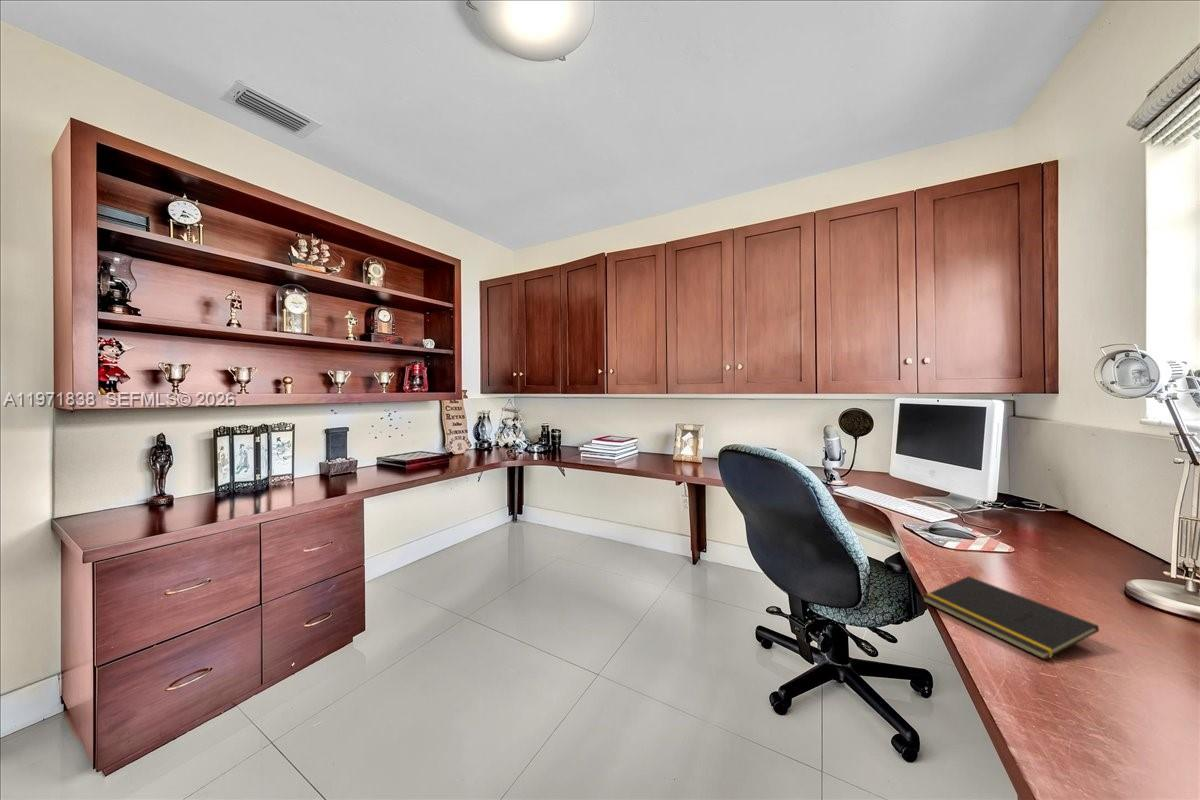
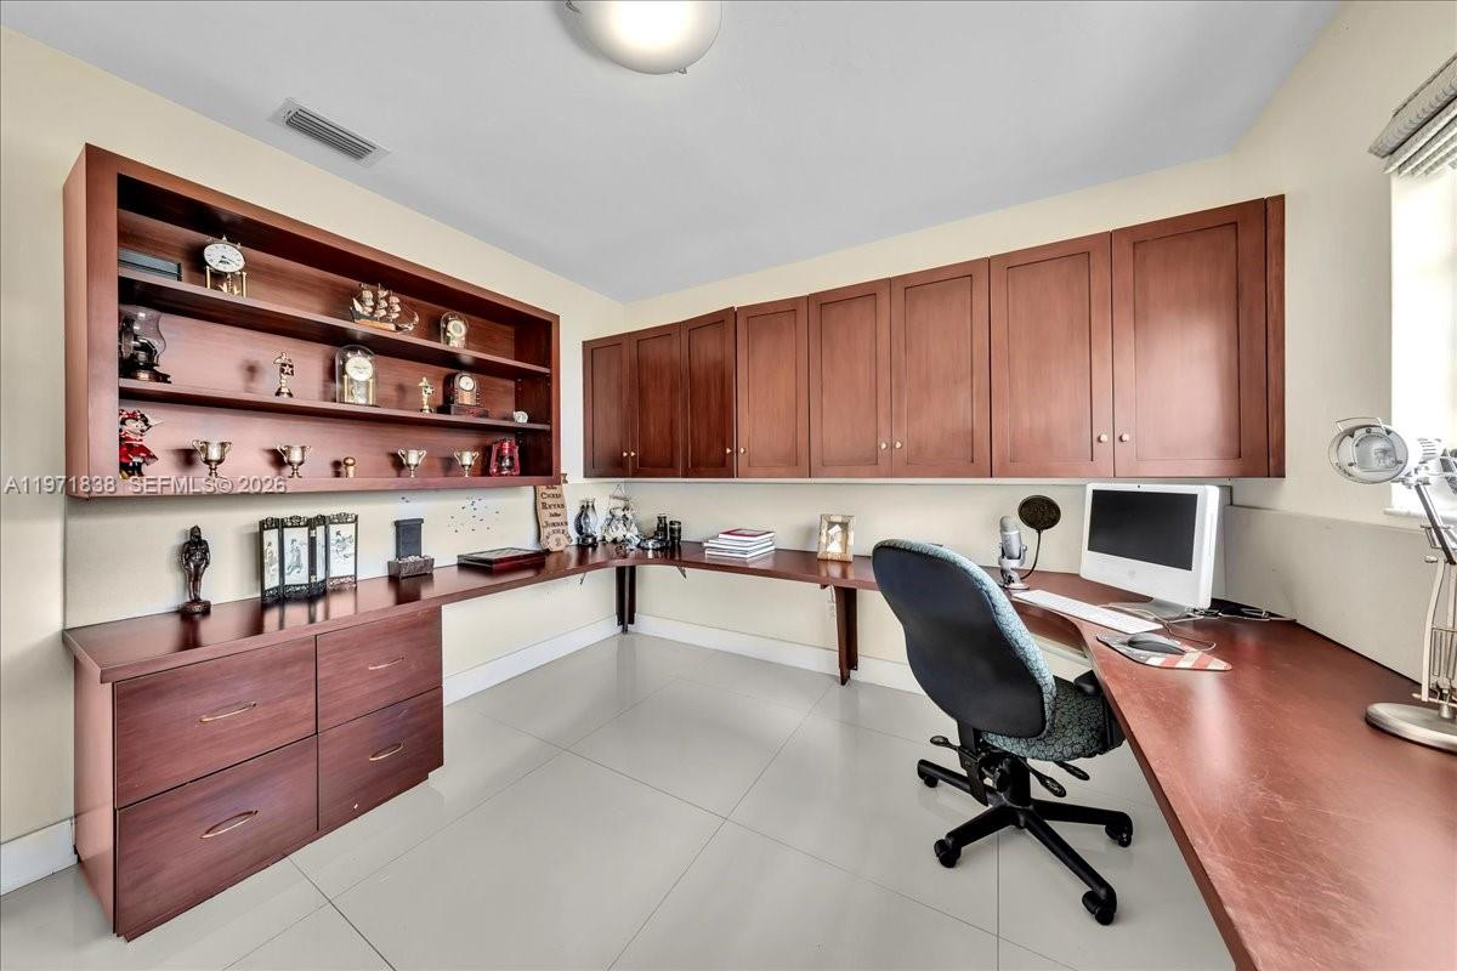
- notepad (1001, 611)
